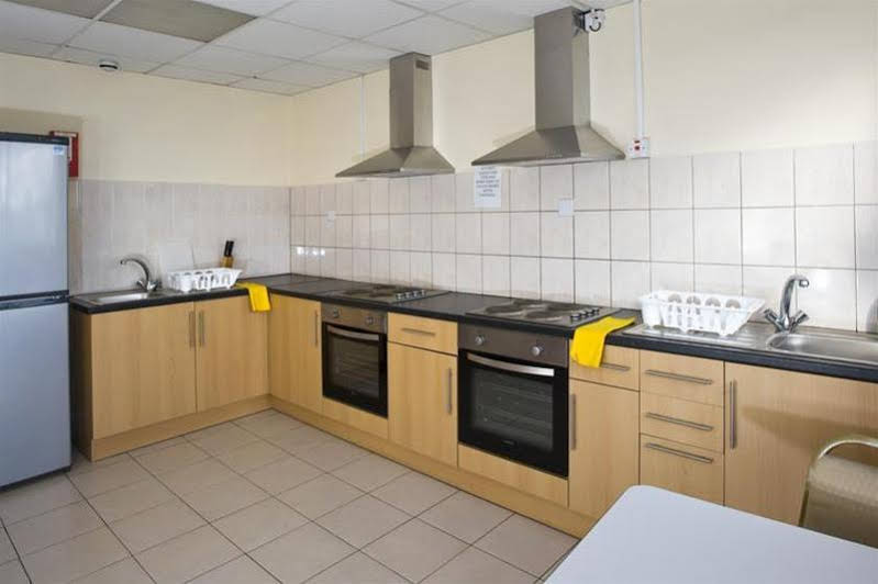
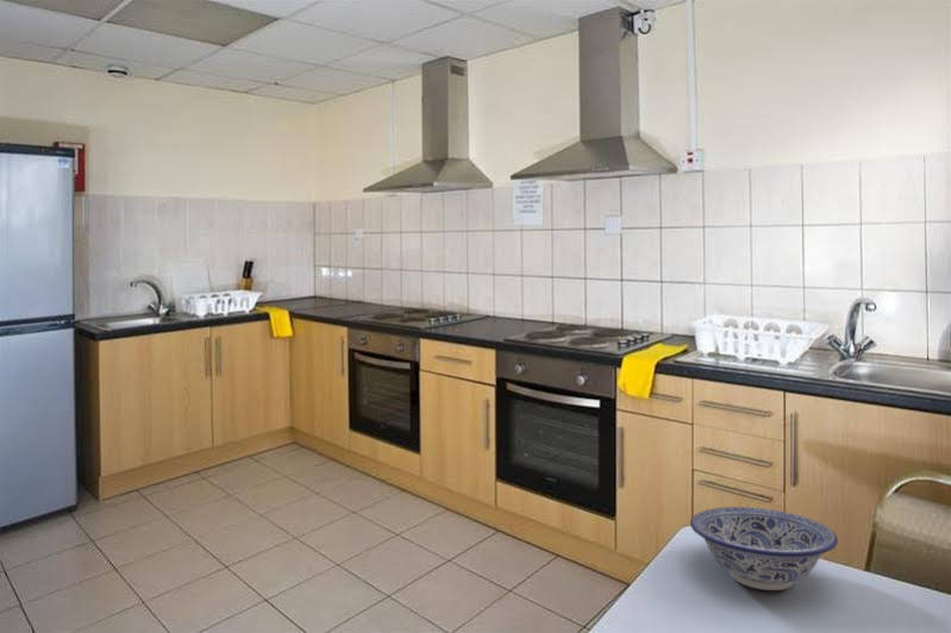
+ bowl (761, 552)
